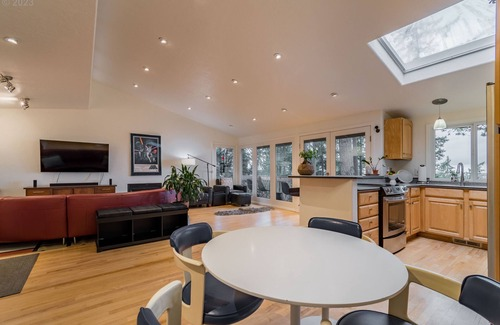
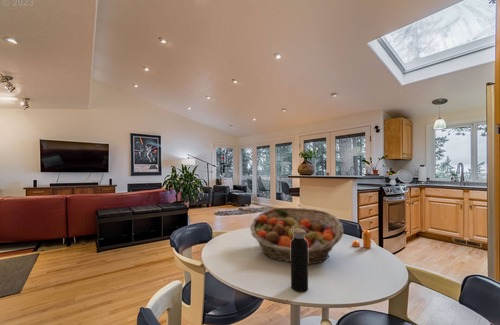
+ water bottle (299, 256)
+ fruit basket (293, 233)
+ pepper shaker (363, 237)
